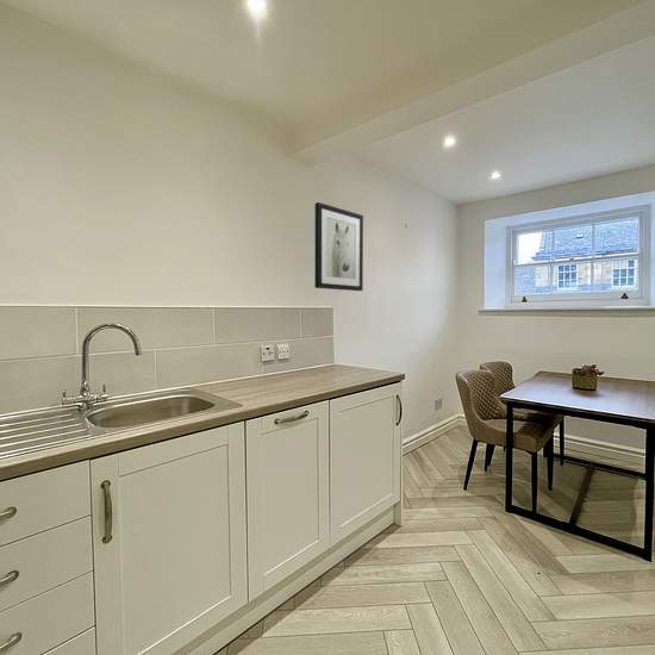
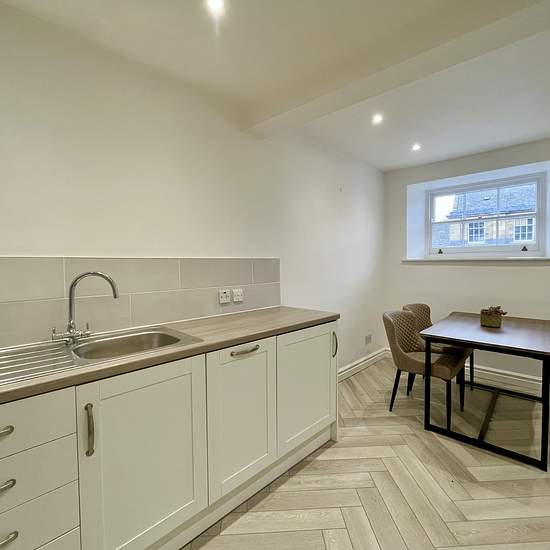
- wall art (339, 249)
